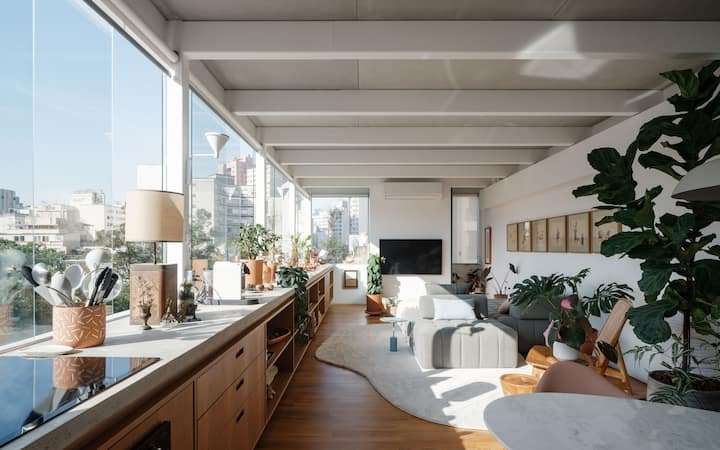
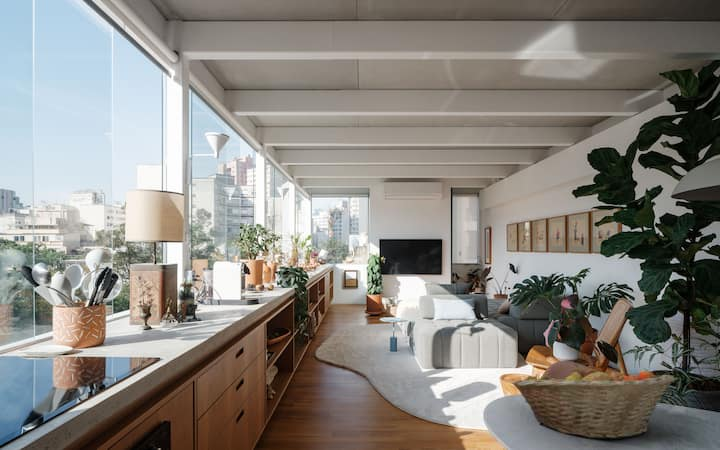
+ fruit basket (590, 392)
